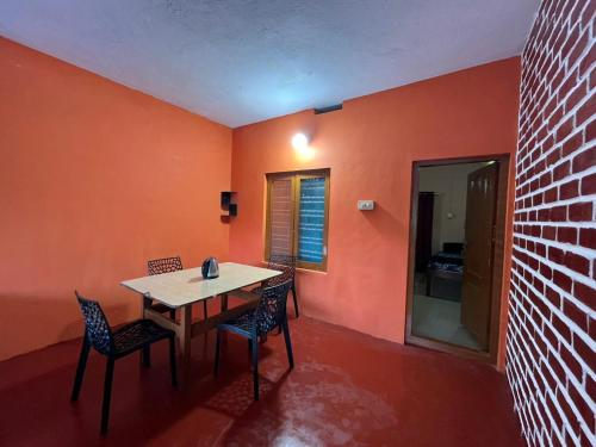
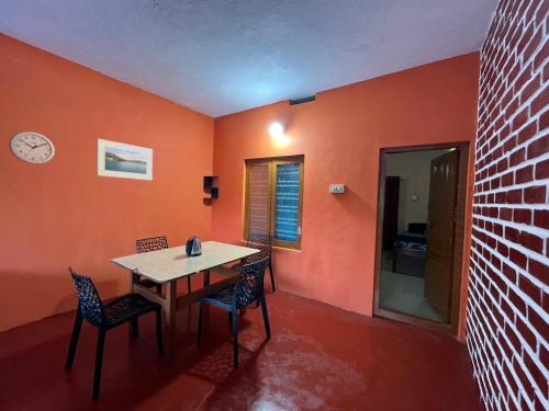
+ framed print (126, 161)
+ wall clock (33, 147)
